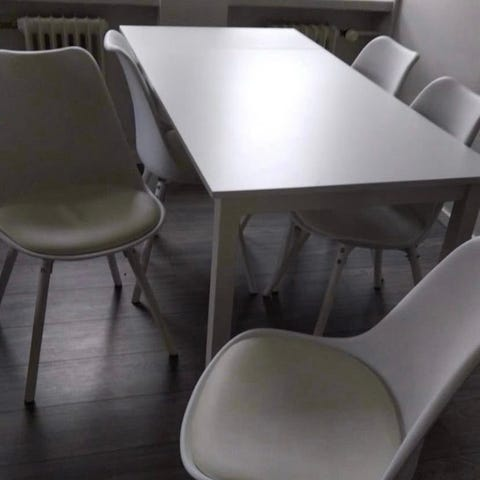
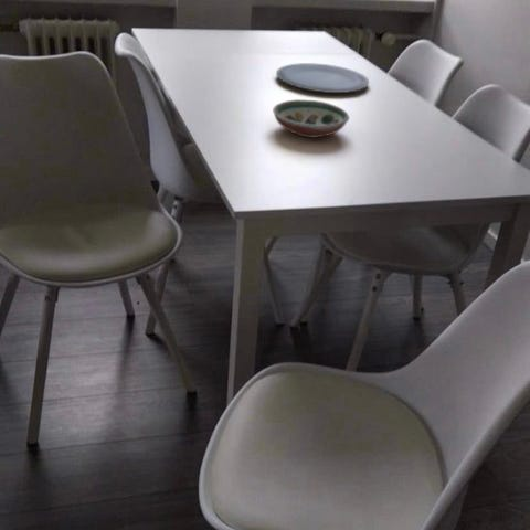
+ decorative bowl (309, 121)
+ plate (321, 78)
